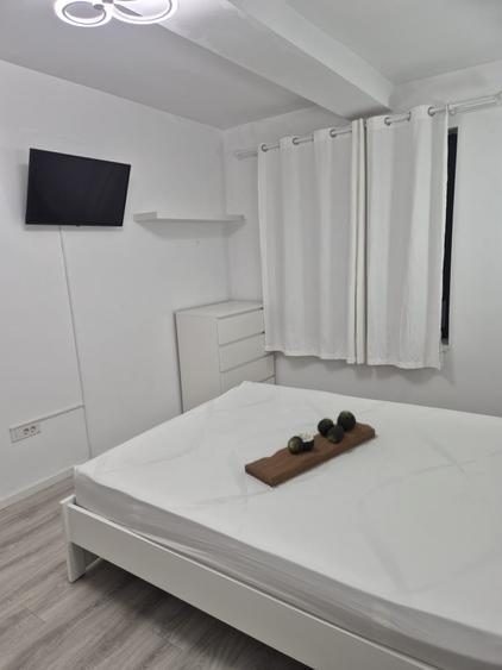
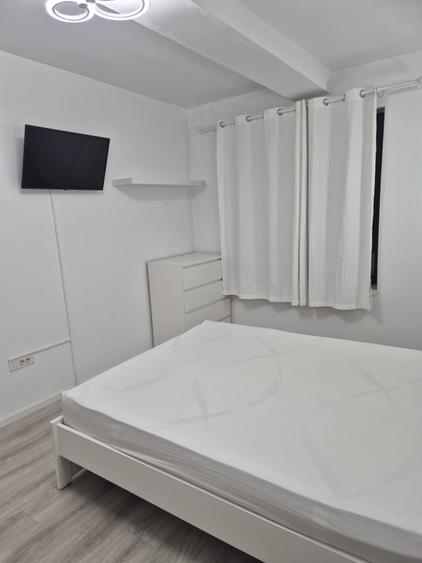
- decorative tray (314, 437)
